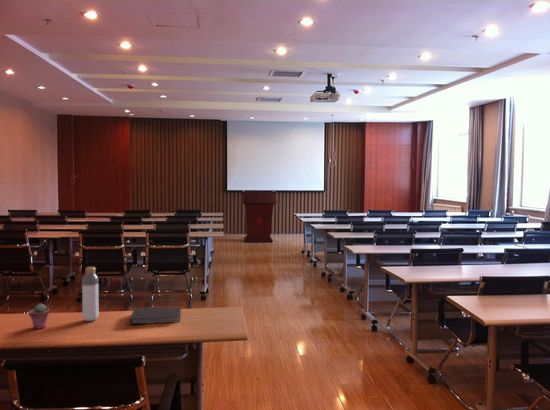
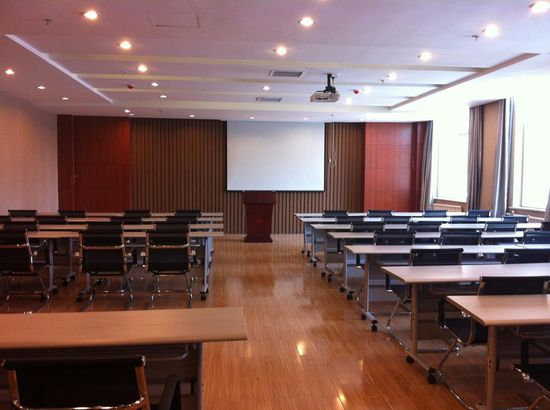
- bottle (90, 293)
- notebook (156, 314)
- potted succulent (39, 315)
